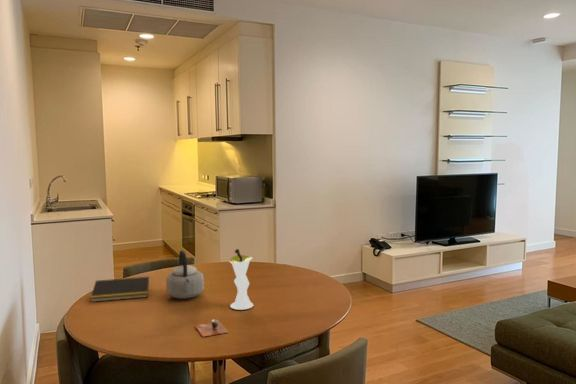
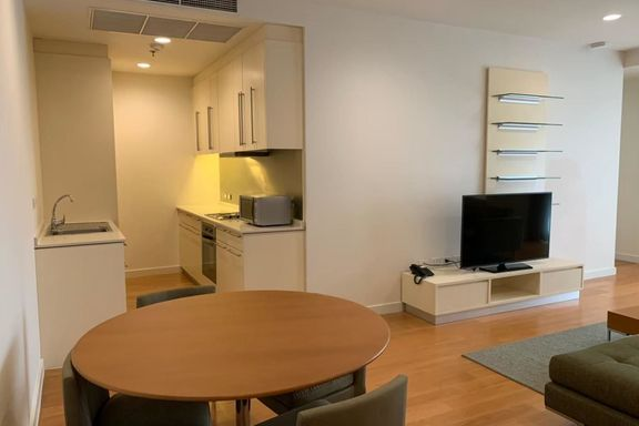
- notepad (121, 288)
- teapot (185, 274)
- cup (211, 324)
- vase (241, 276)
